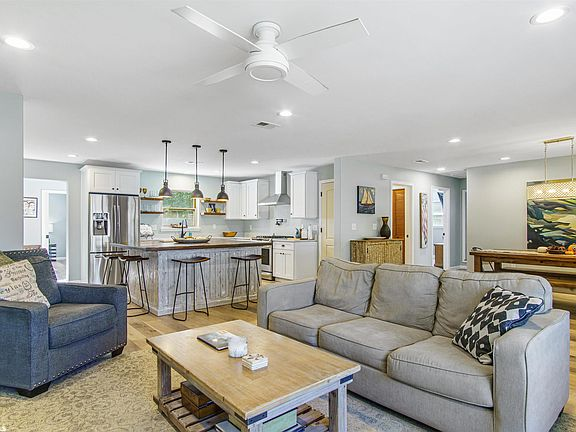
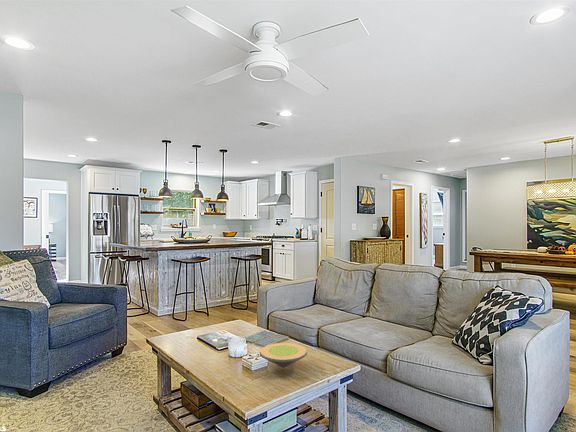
+ decorative bowl (283, 359)
+ drink coaster (265, 338)
